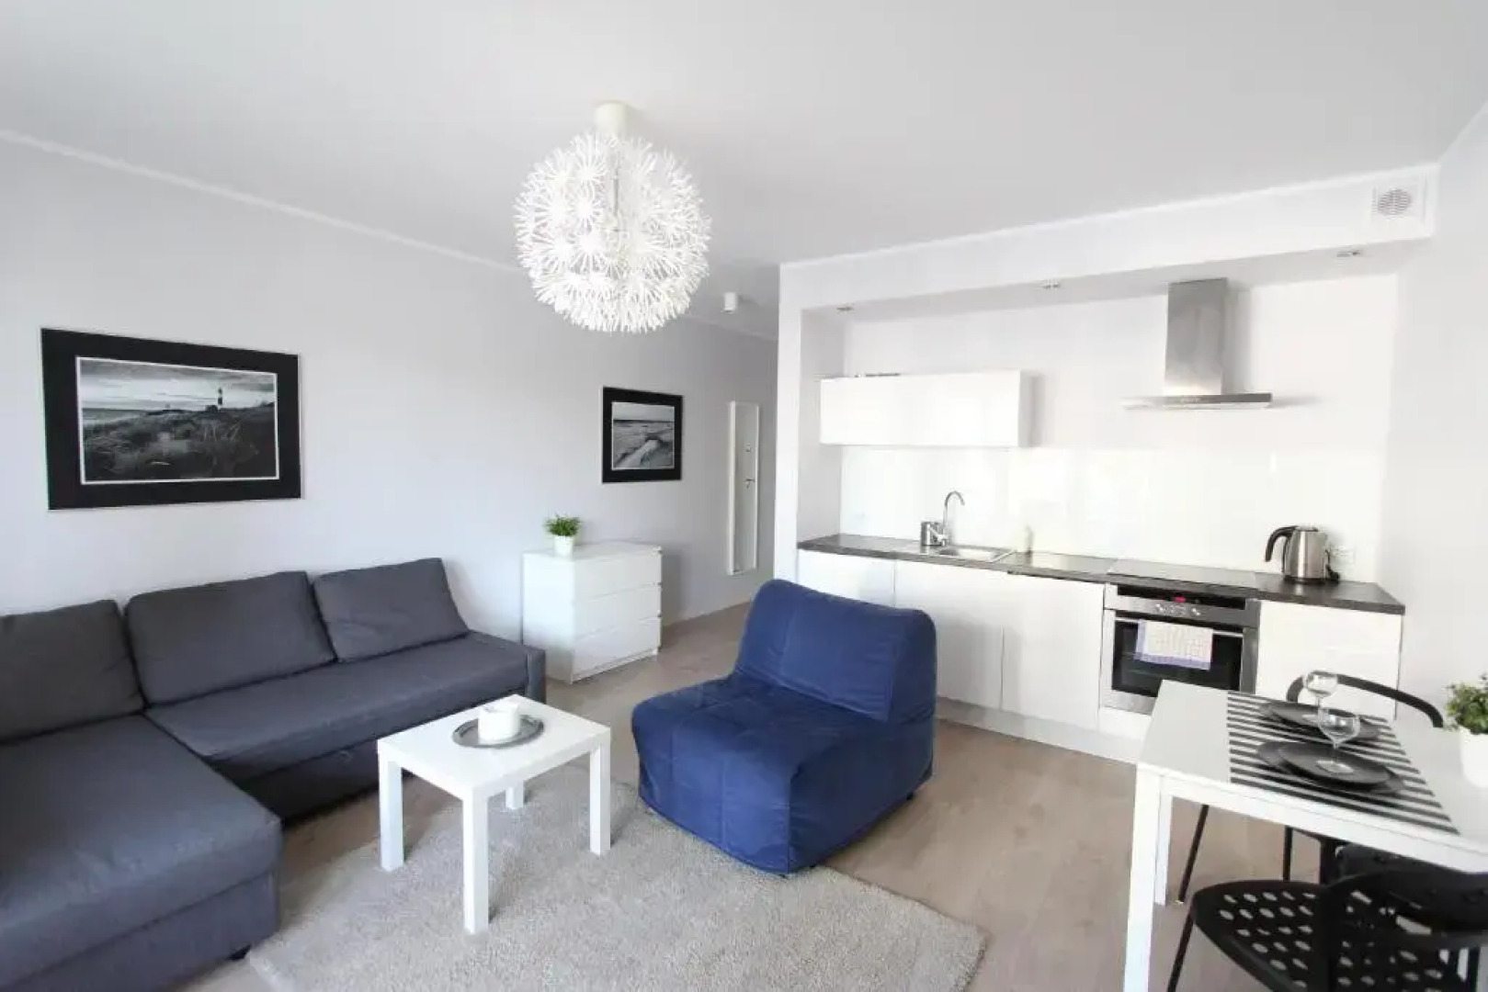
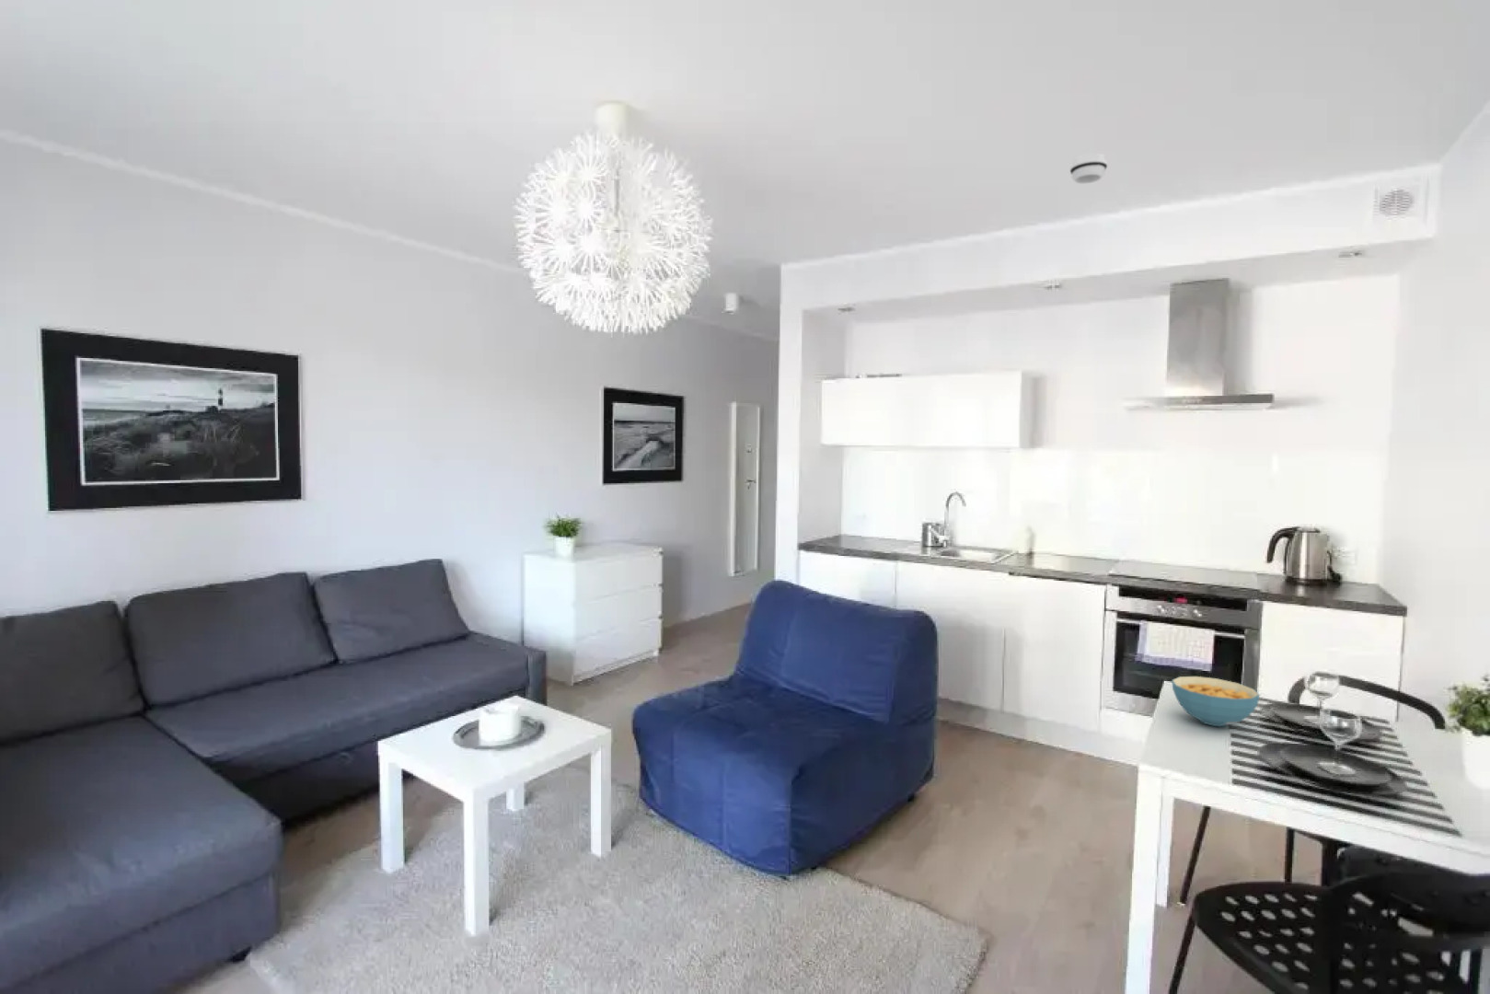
+ smoke detector (1087, 169)
+ cereal bowl (1213, 704)
